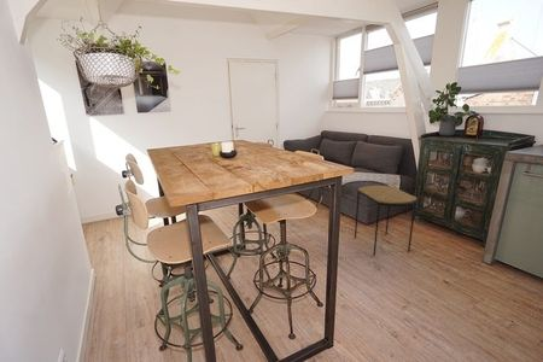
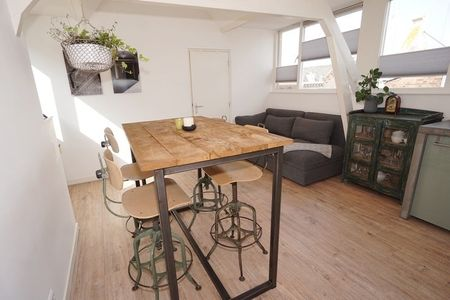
- side table (387, 218)
